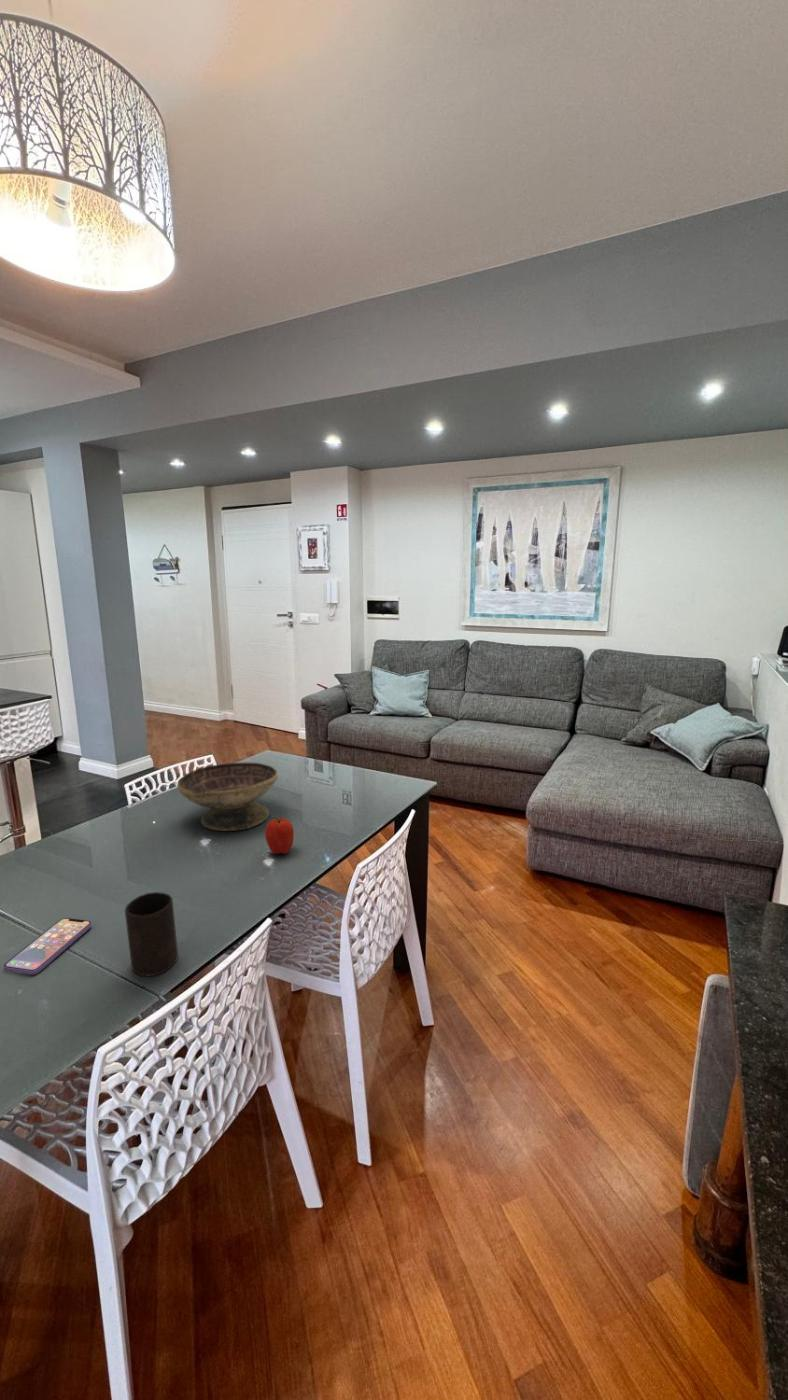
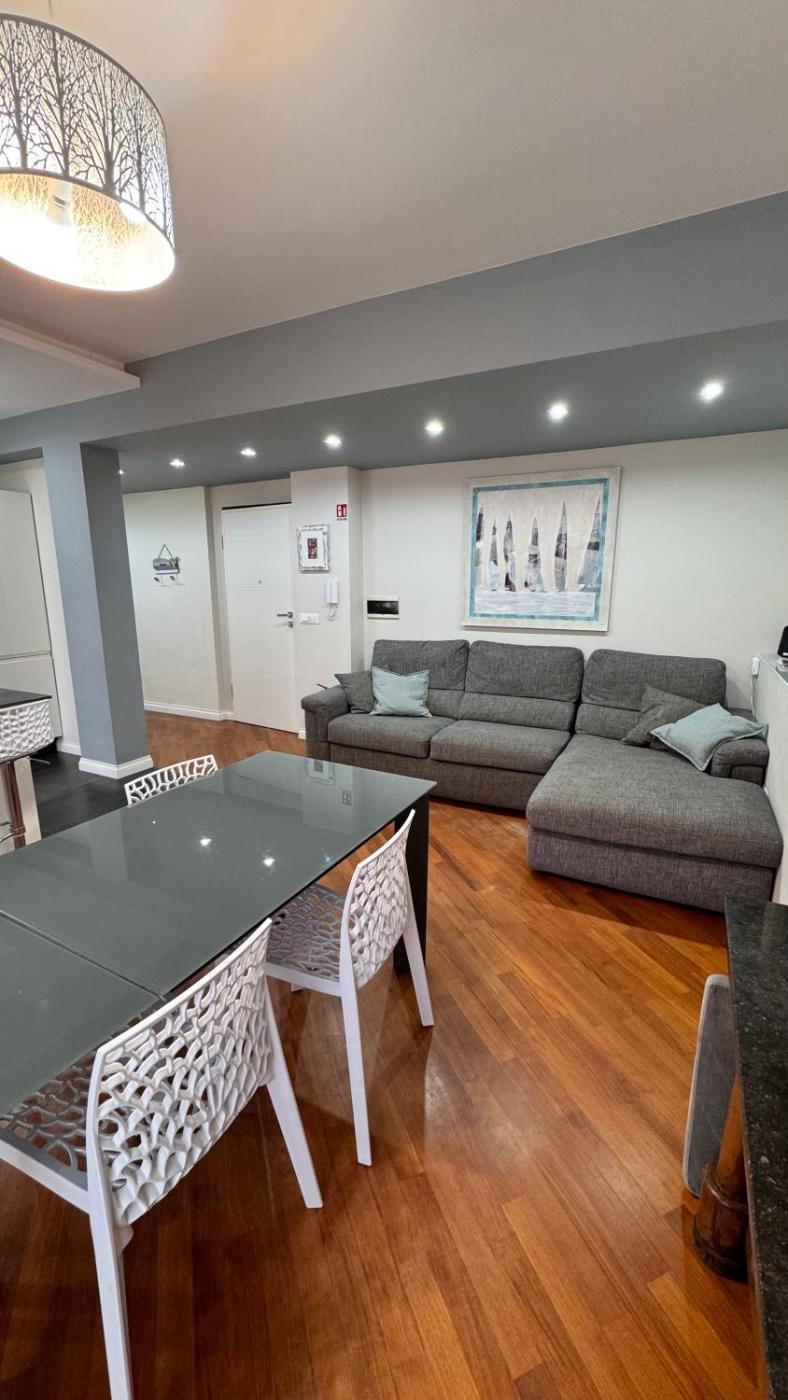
- smartphone (50, 944)
- cup (152, 933)
- fruit (279, 834)
- decorative bowl (229, 795)
